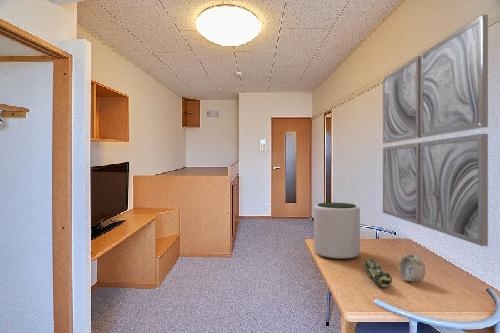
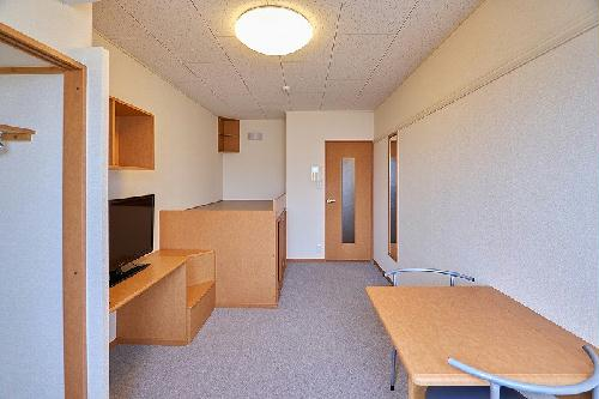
- plant pot (336, 229)
- pencil case (377, 273)
- alarm clock (411, 265)
- wall art (421, 137)
